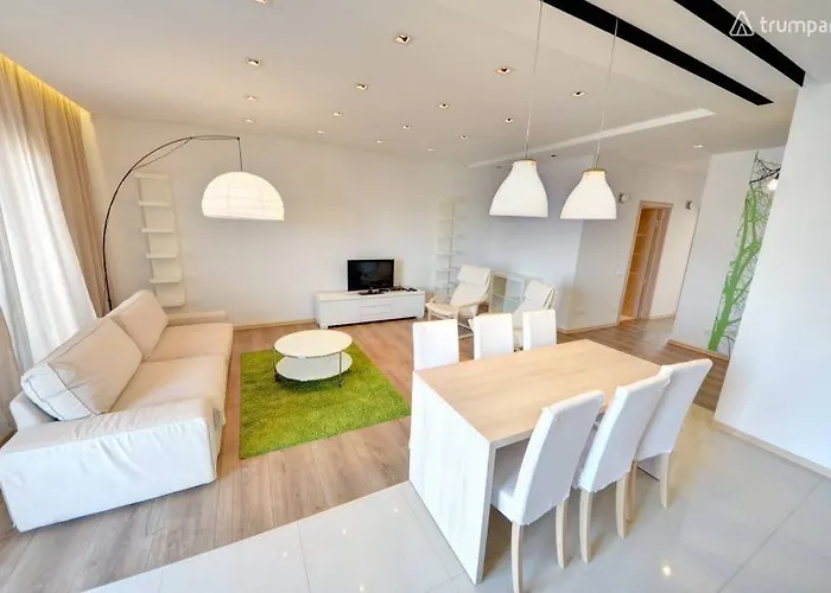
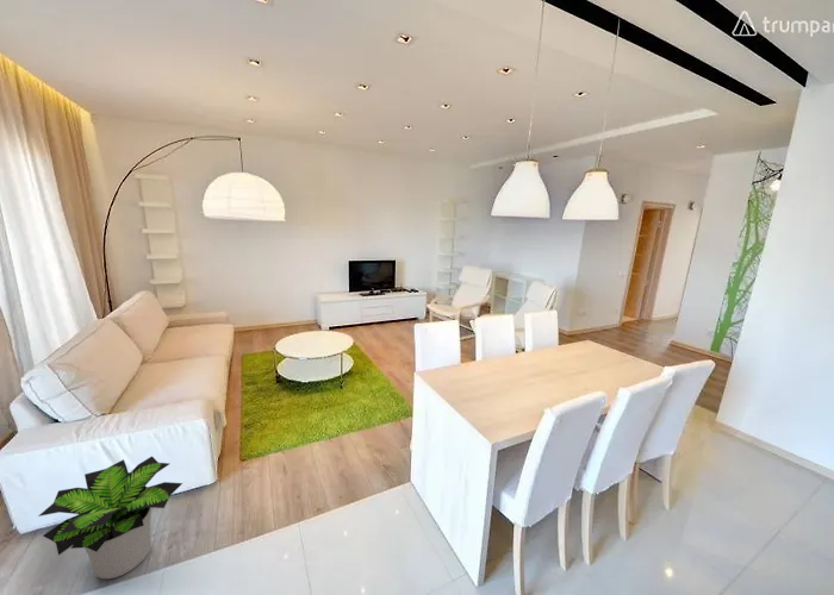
+ potted plant (125, 519)
